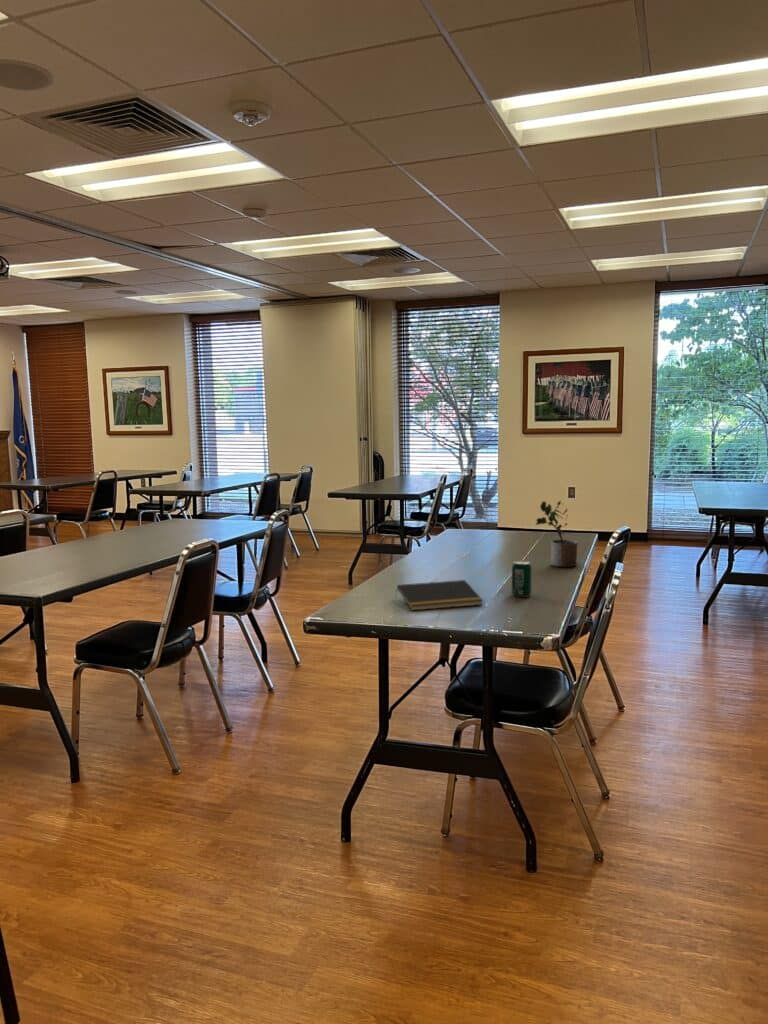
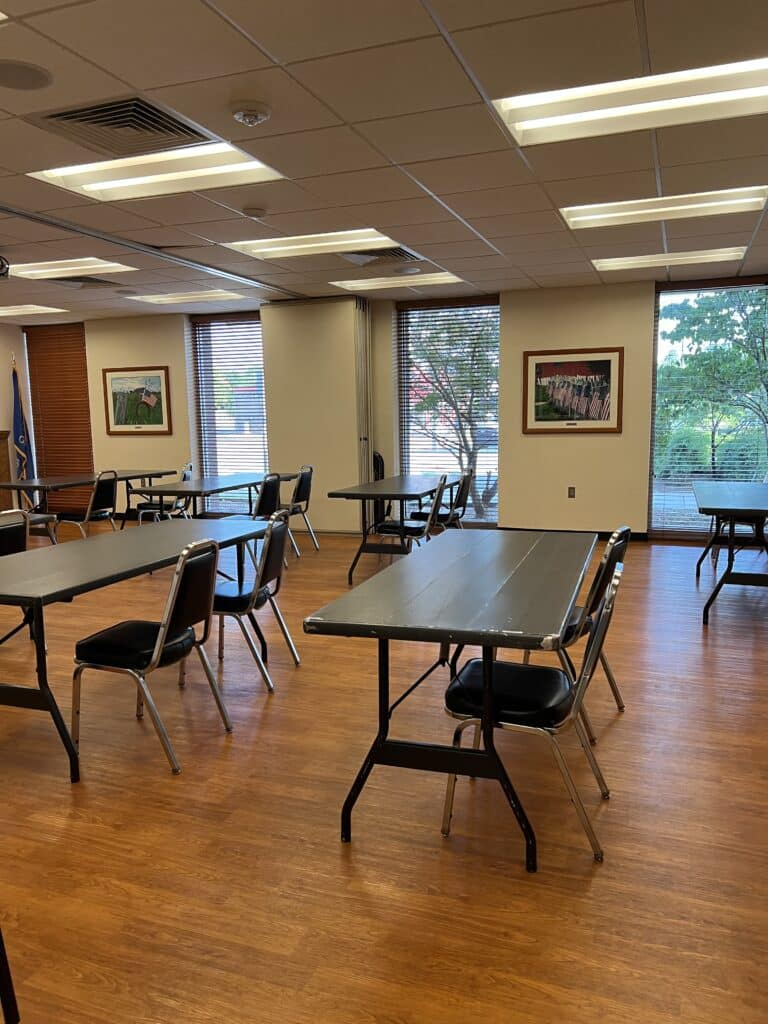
- potted plant (558, 533)
- beverage can (521, 578)
- notepad (439, 594)
